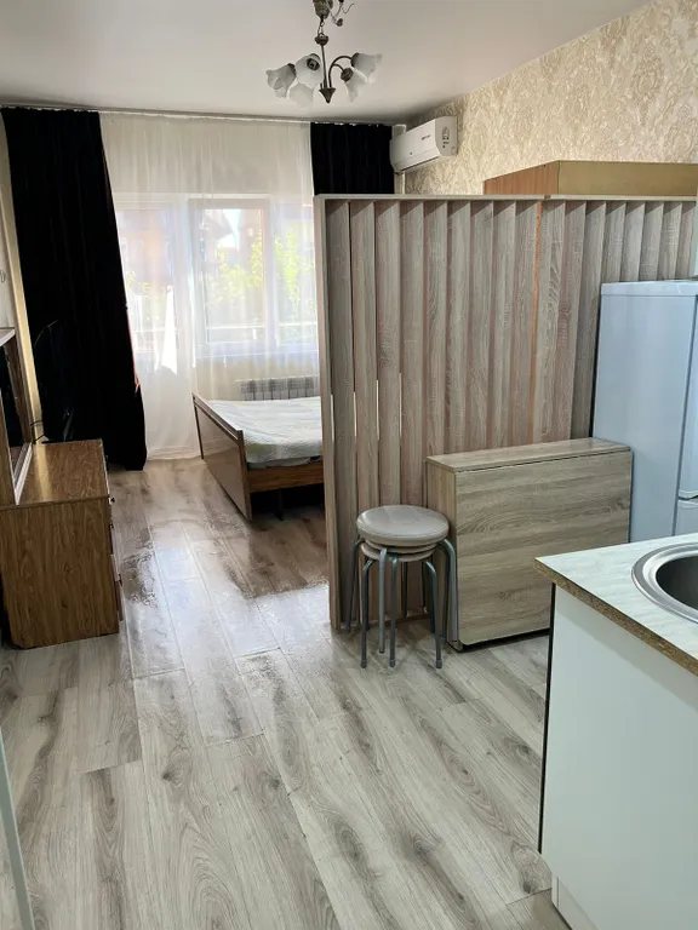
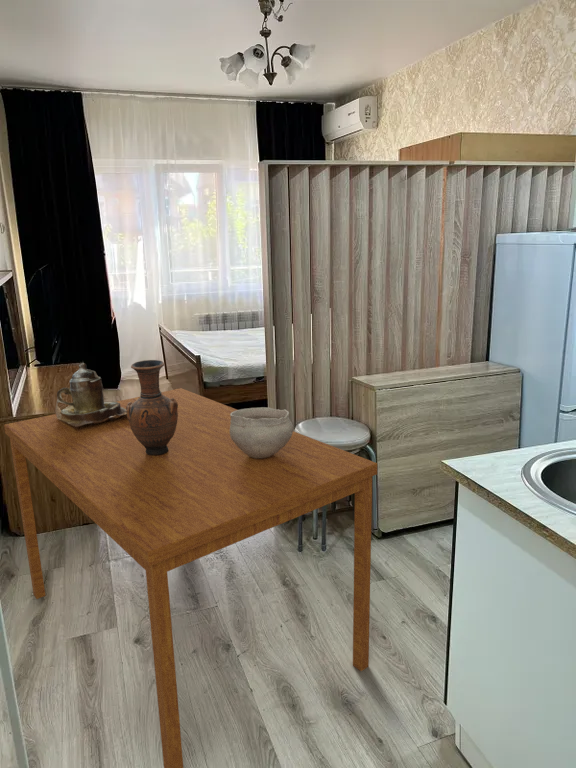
+ bowl (261, 431)
+ vase (151, 408)
+ dining table (177, 538)
+ teapot (93, 390)
